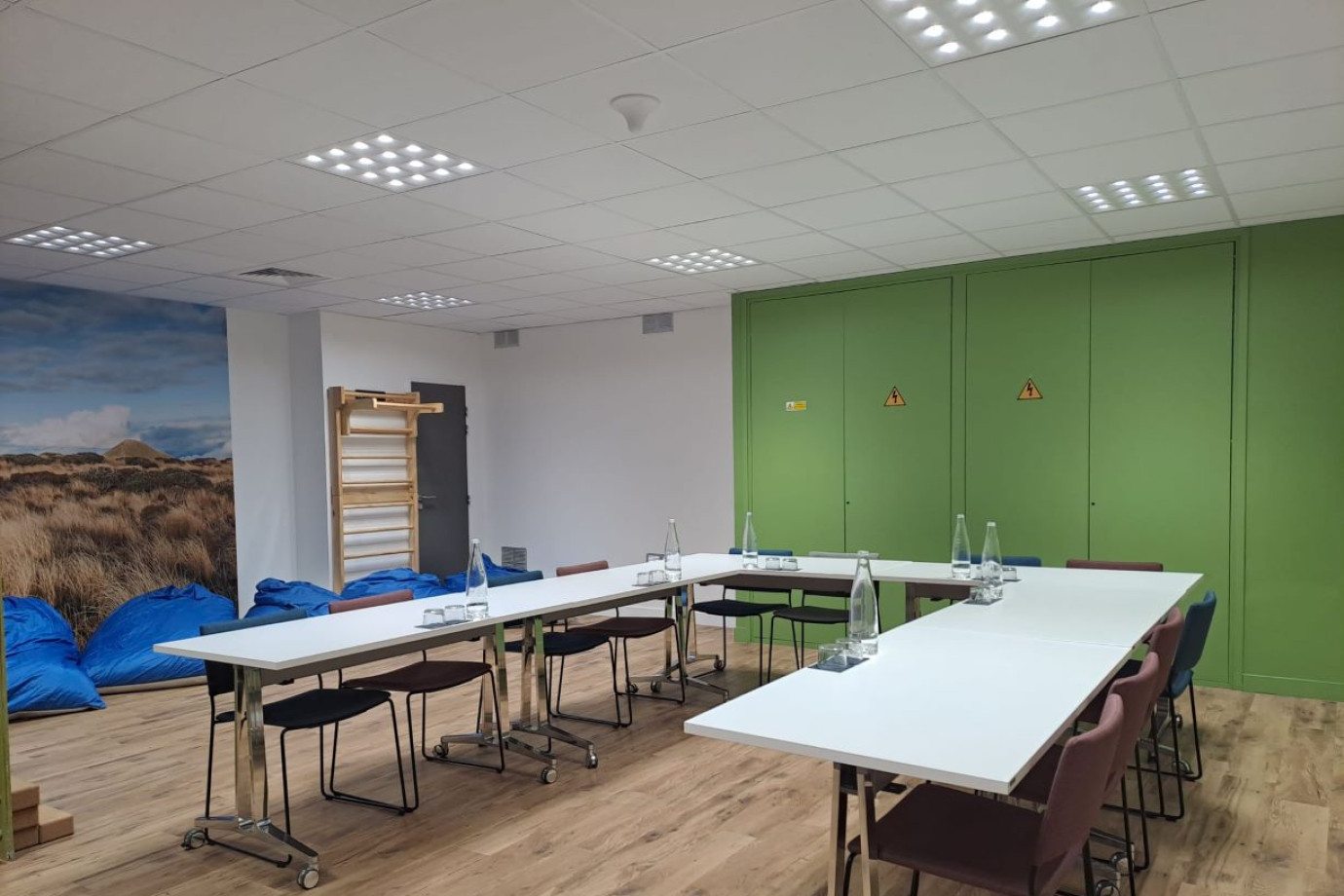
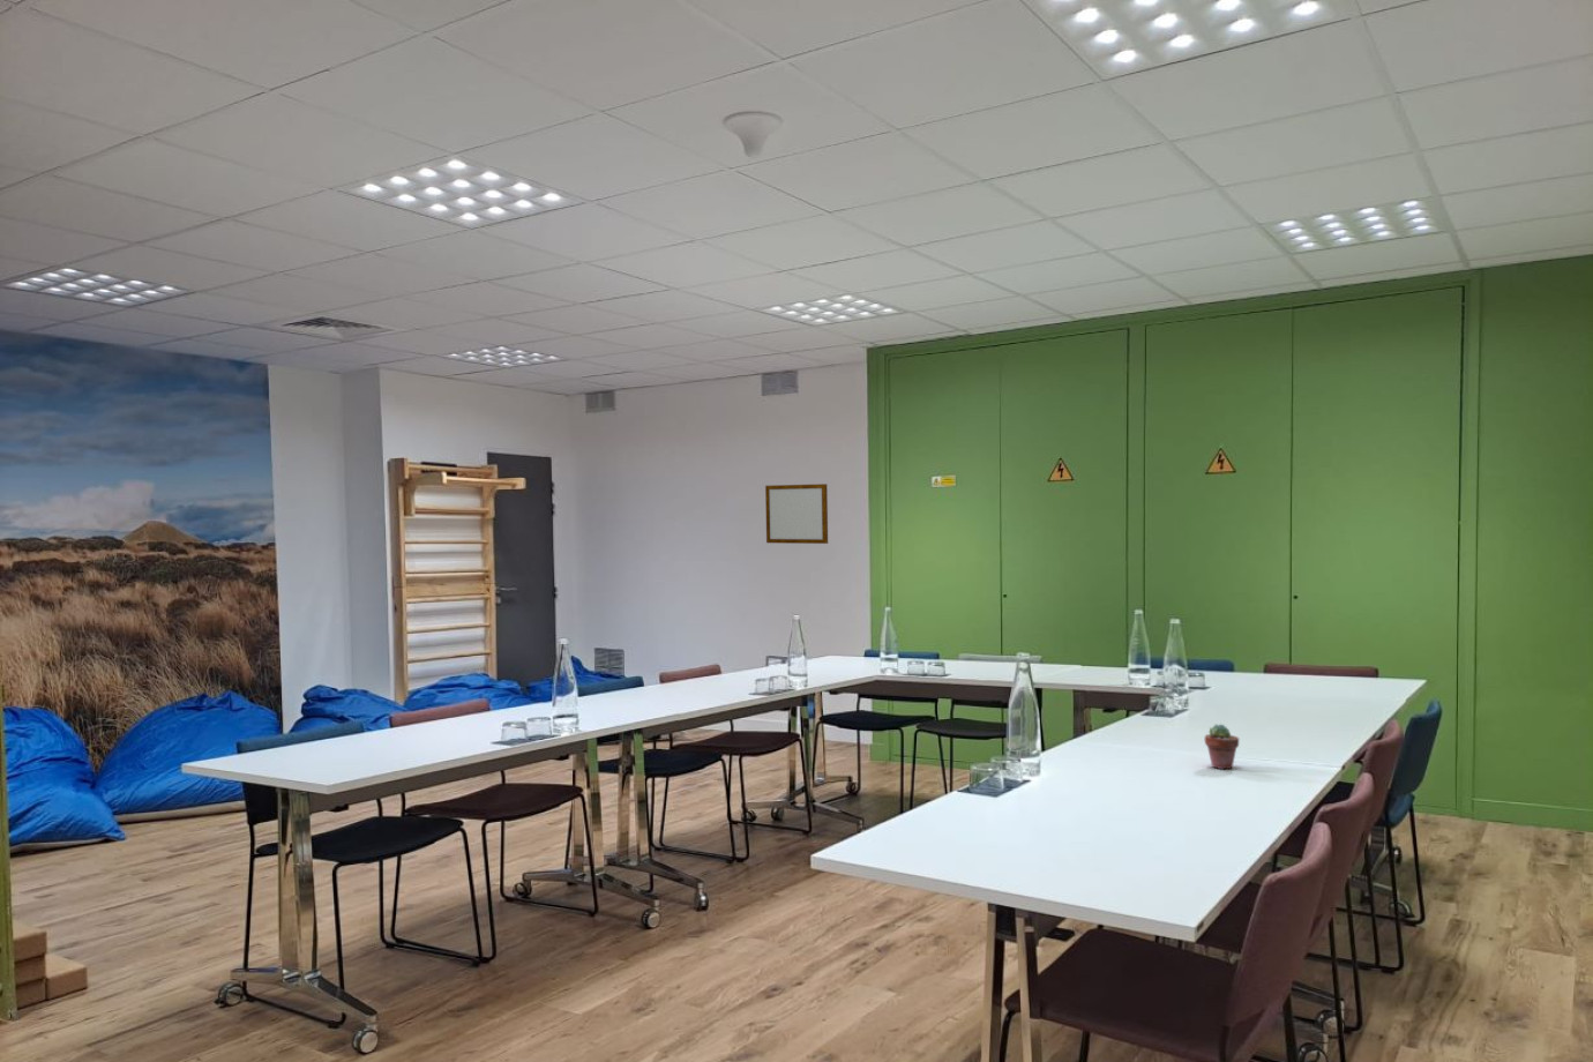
+ potted succulent (1221, 744)
+ writing board (795, 513)
